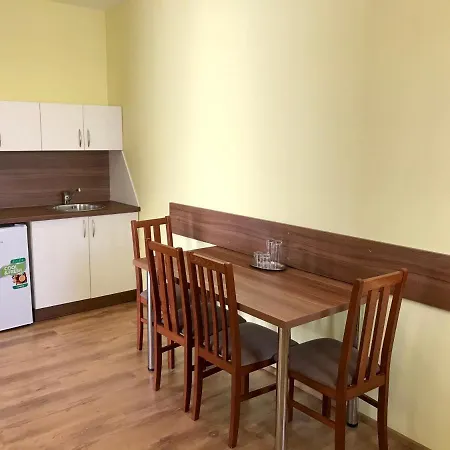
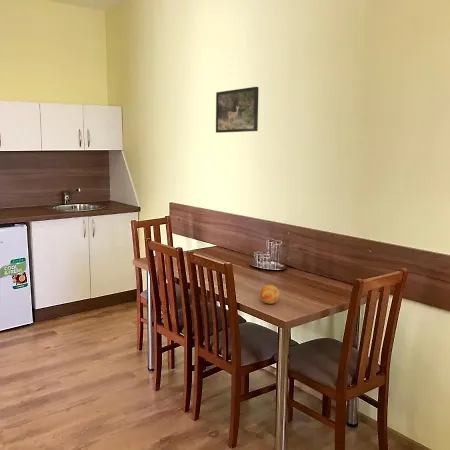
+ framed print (236, 110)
+ fruit (269, 294)
